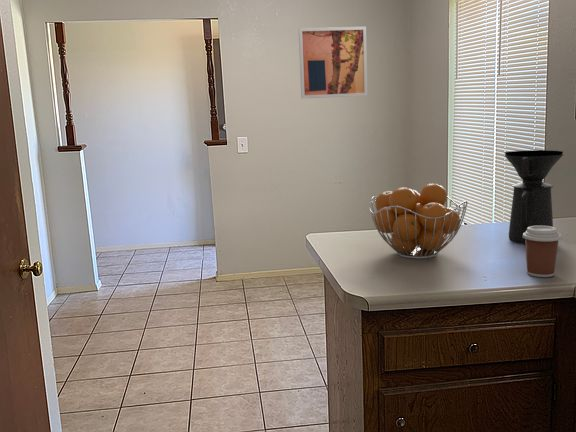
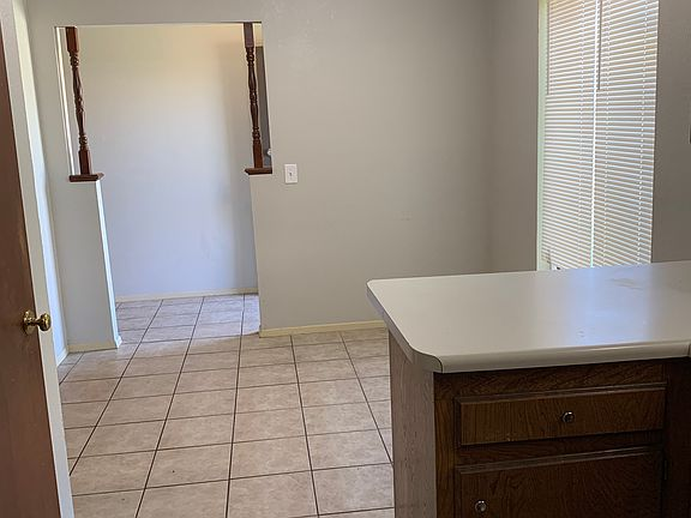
- wall art (333, 62)
- coffee cup (541, 251)
- fruit basket (417, 219)
- coffee maker (531, 197)
